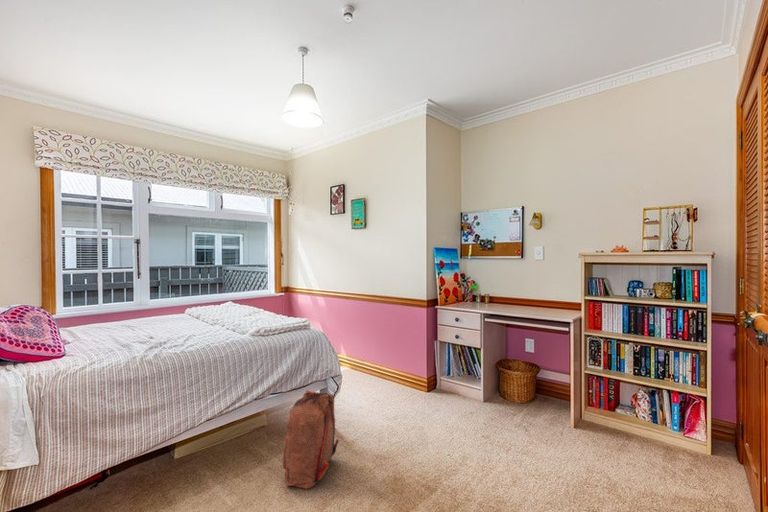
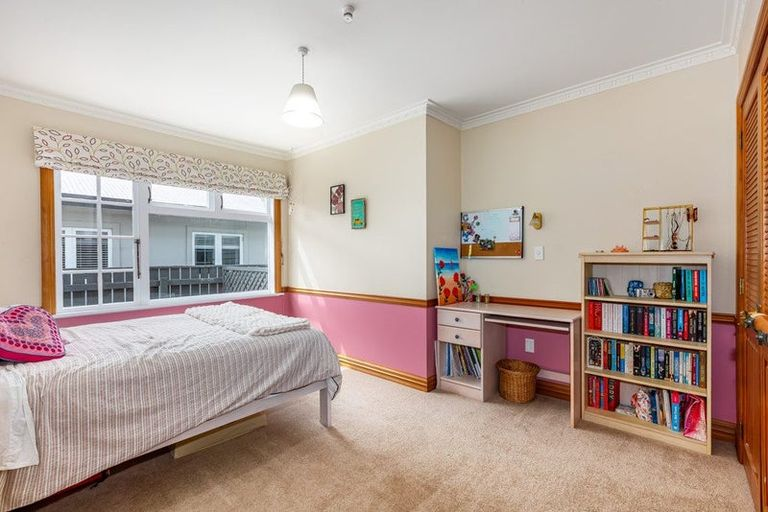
- backpack (314, 431)
